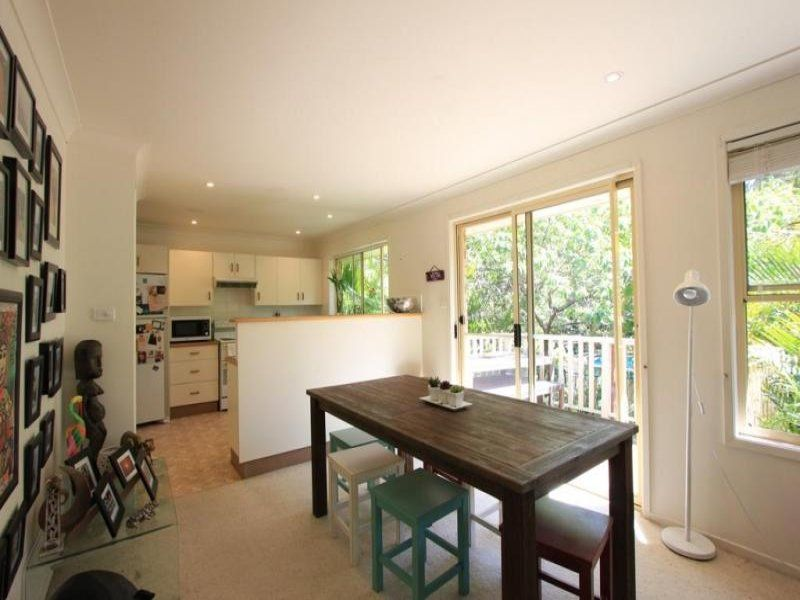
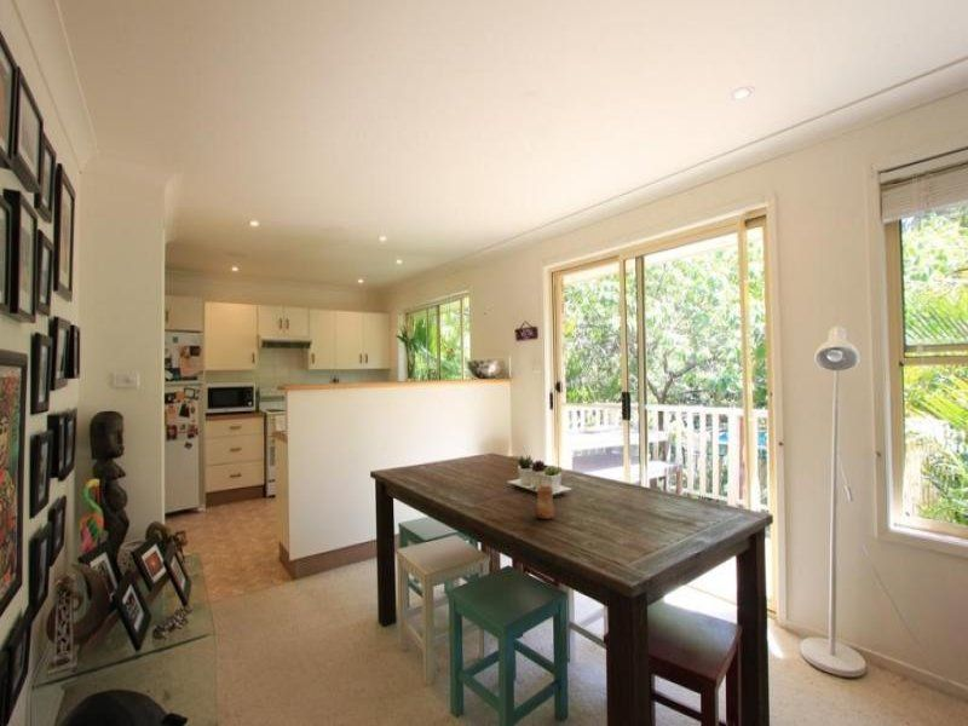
+ cup (544, 502)
